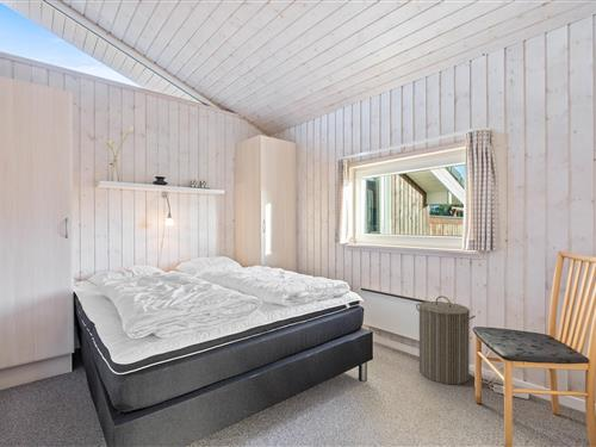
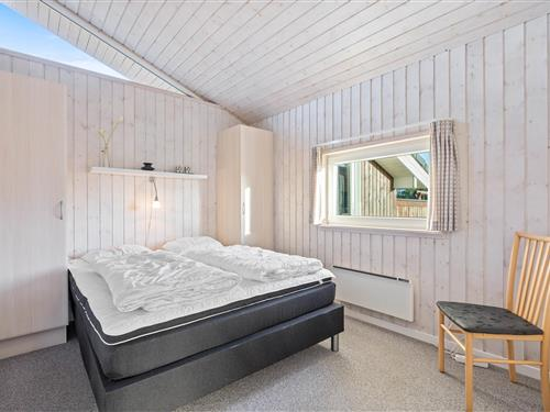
- laundry hamper (443, 334)
